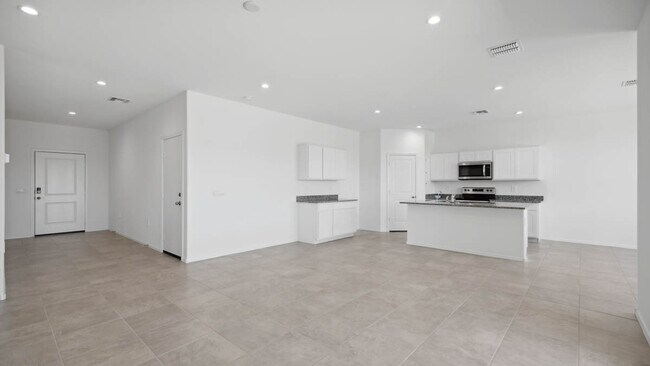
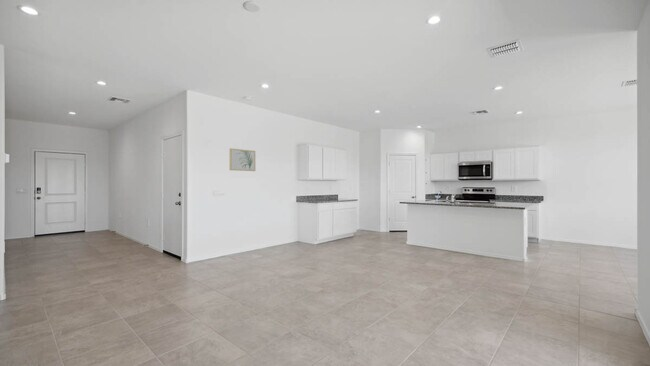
+ wall art (242, 160)
